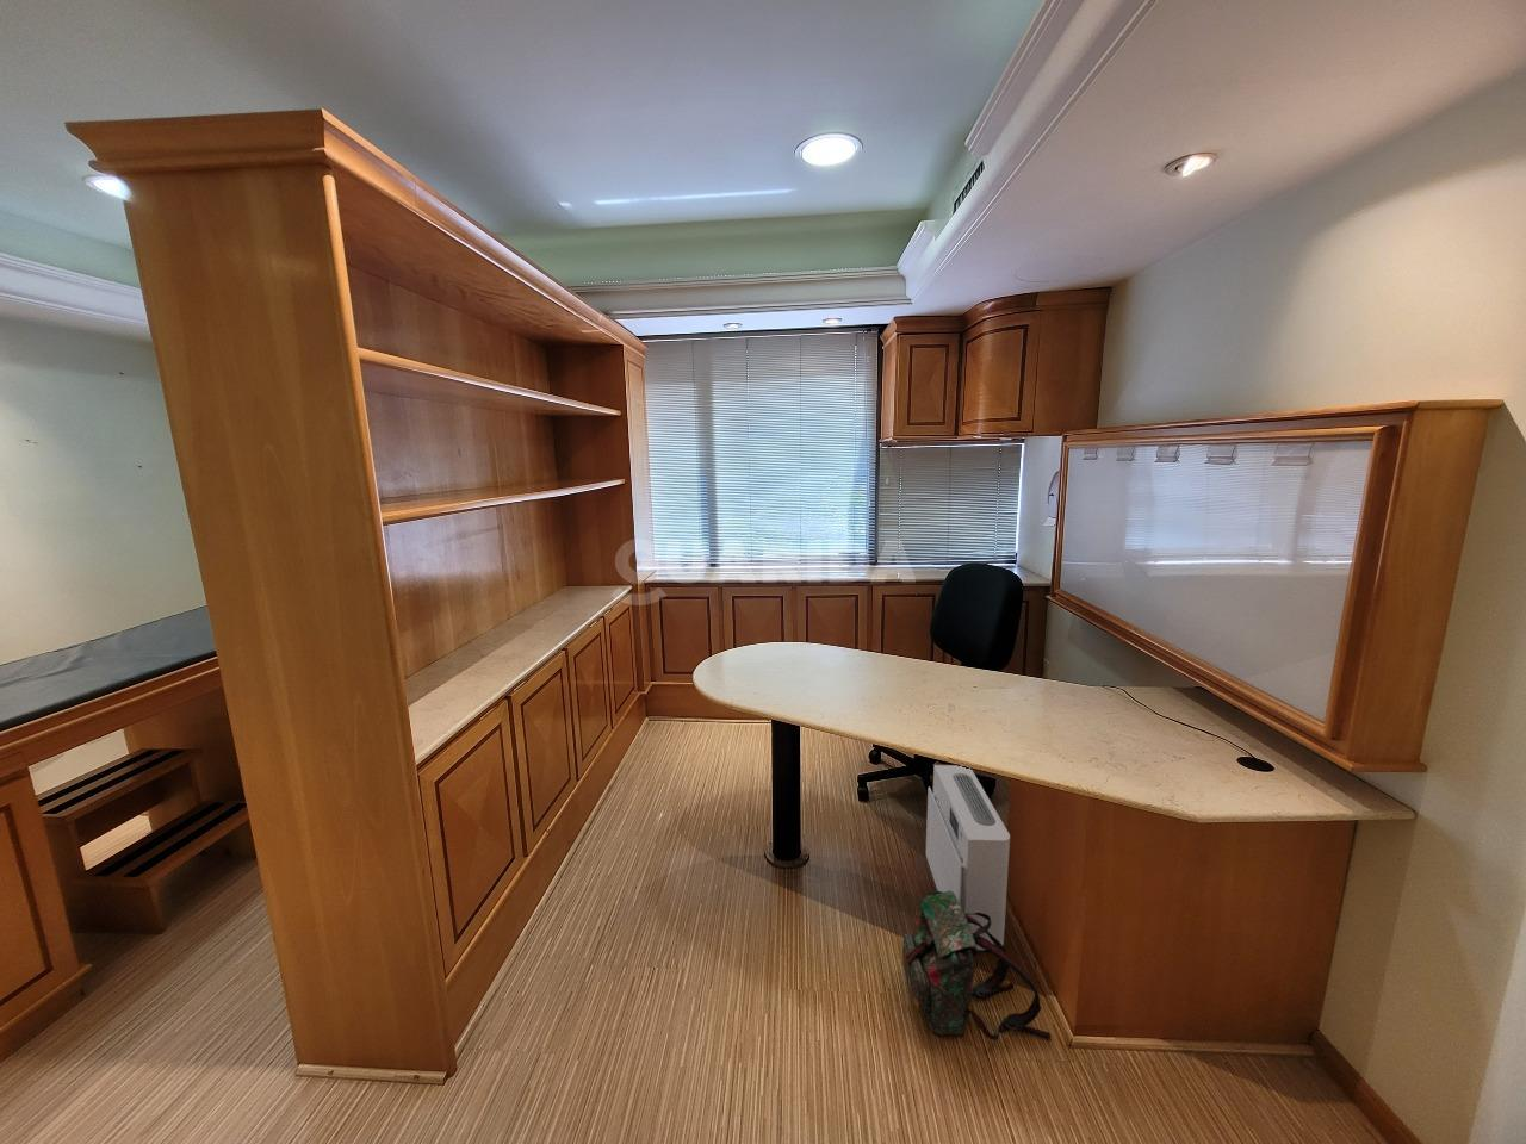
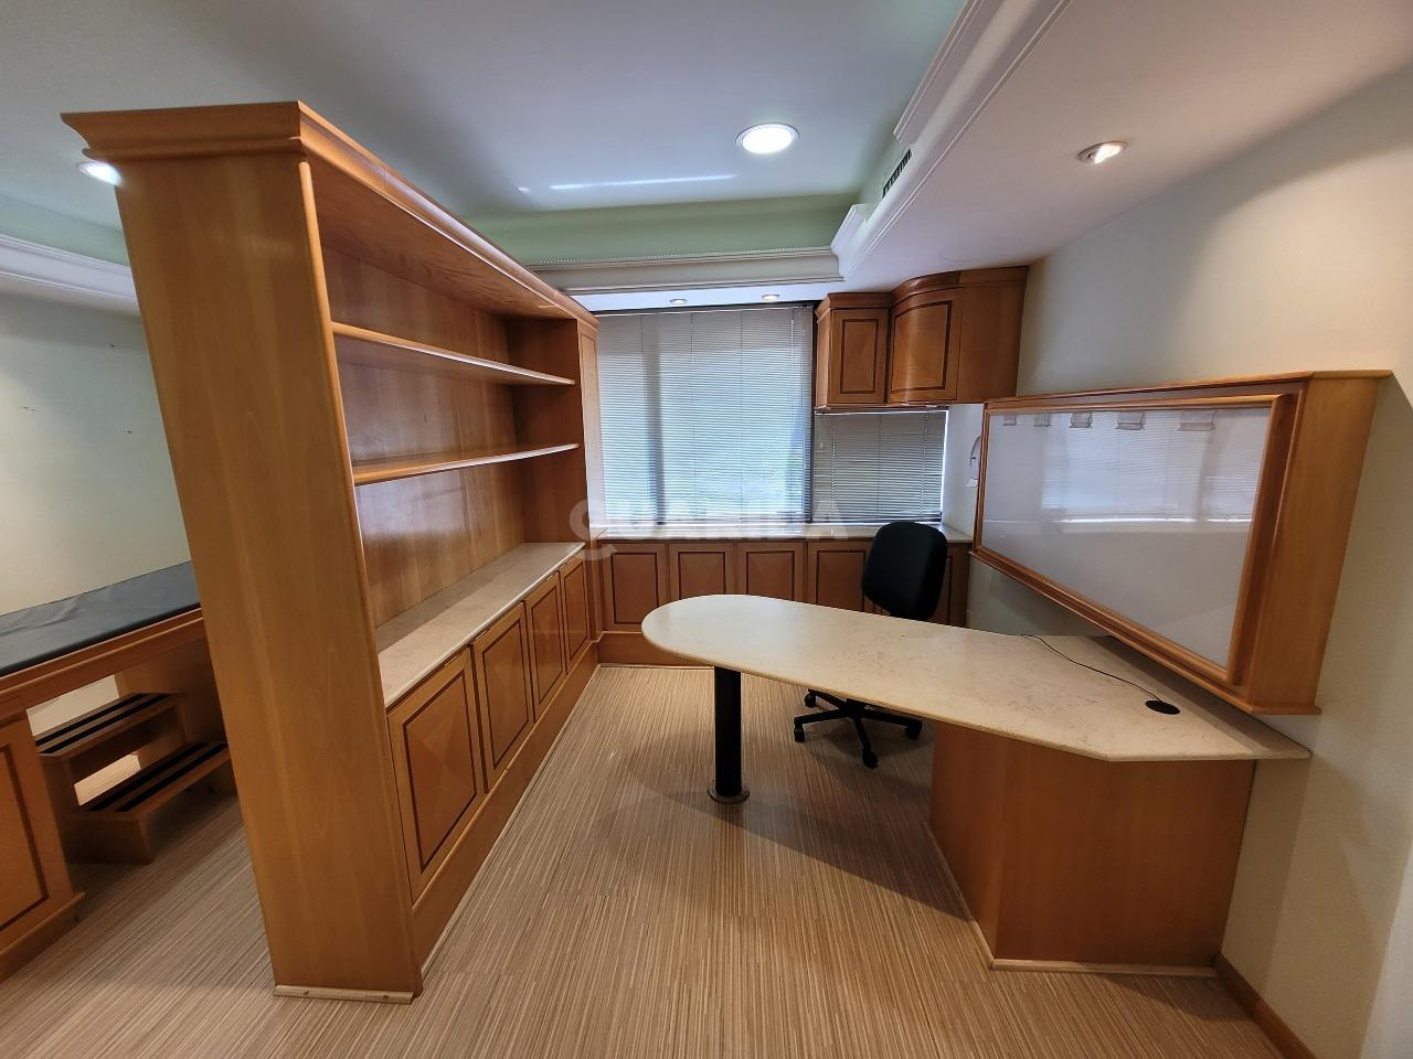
- backpack (973, 963)
- air purifier (964, 848)
